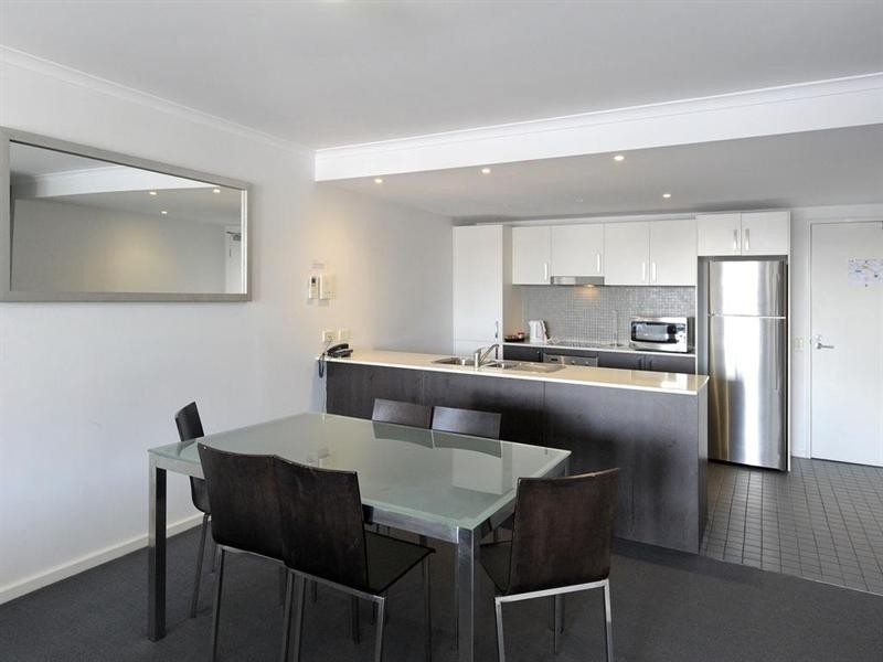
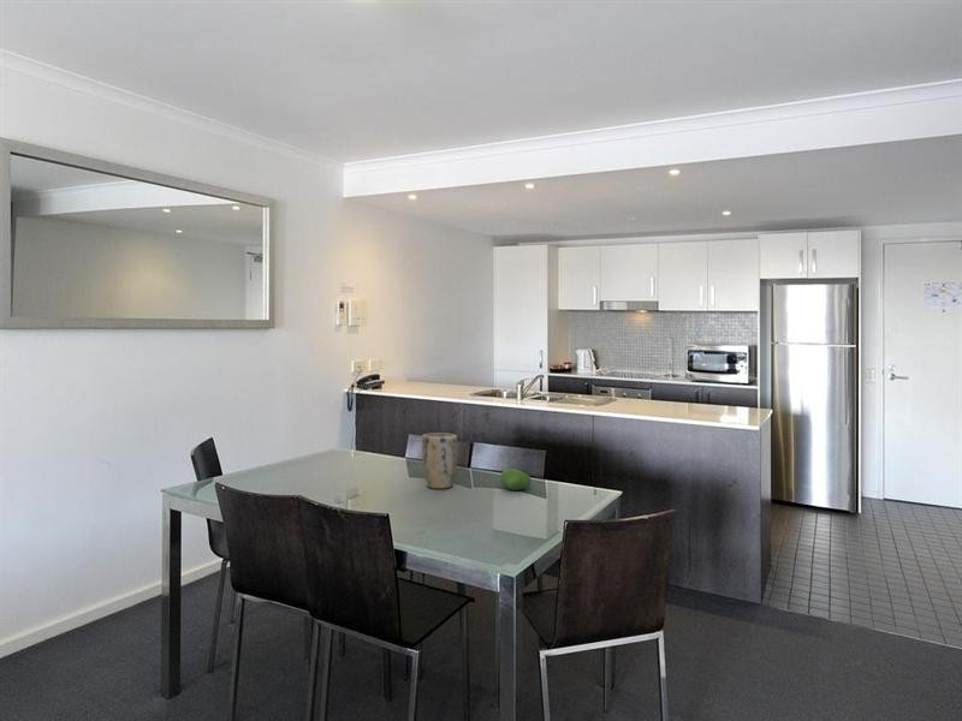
+ fruit (515, 478)
+ plant pot (439, 460)
